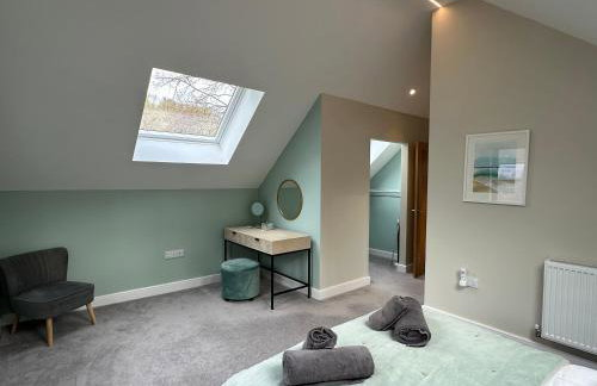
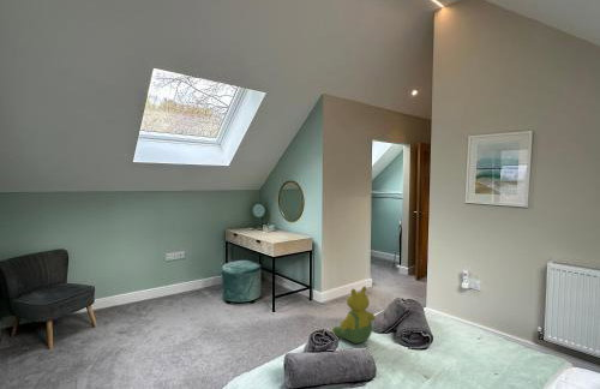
+ teddy bear (352, 311)
